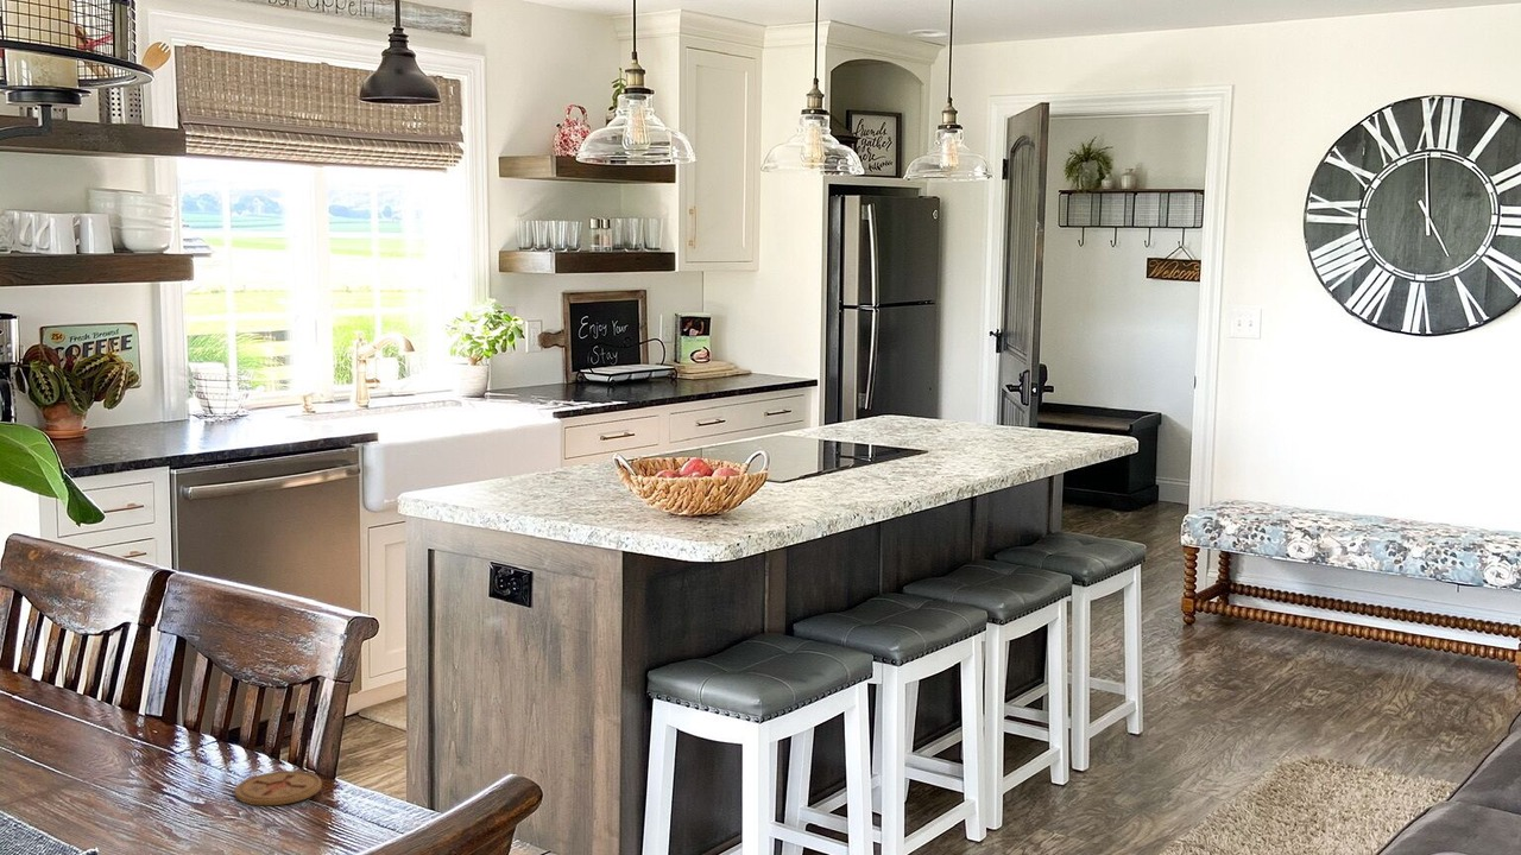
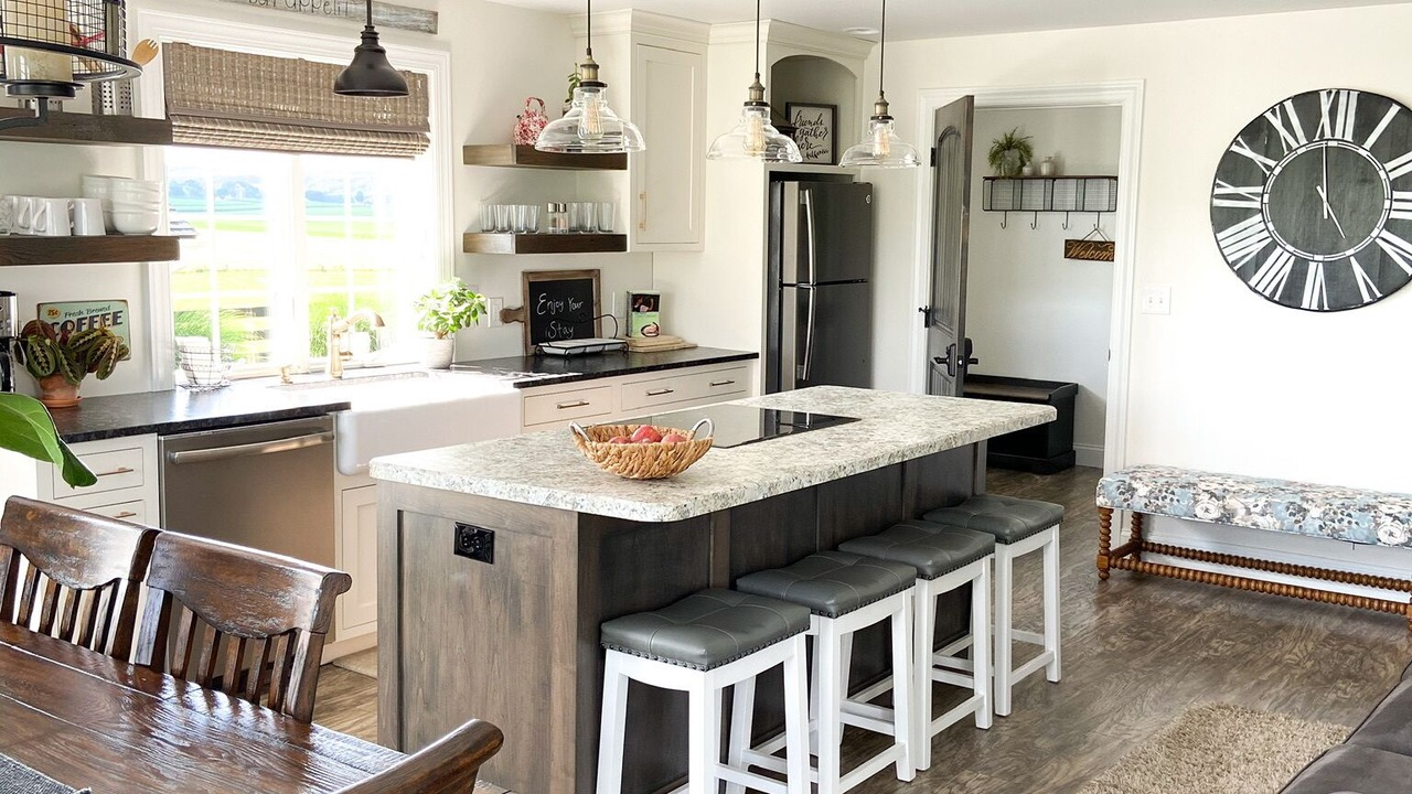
- coaster (278, 787)
